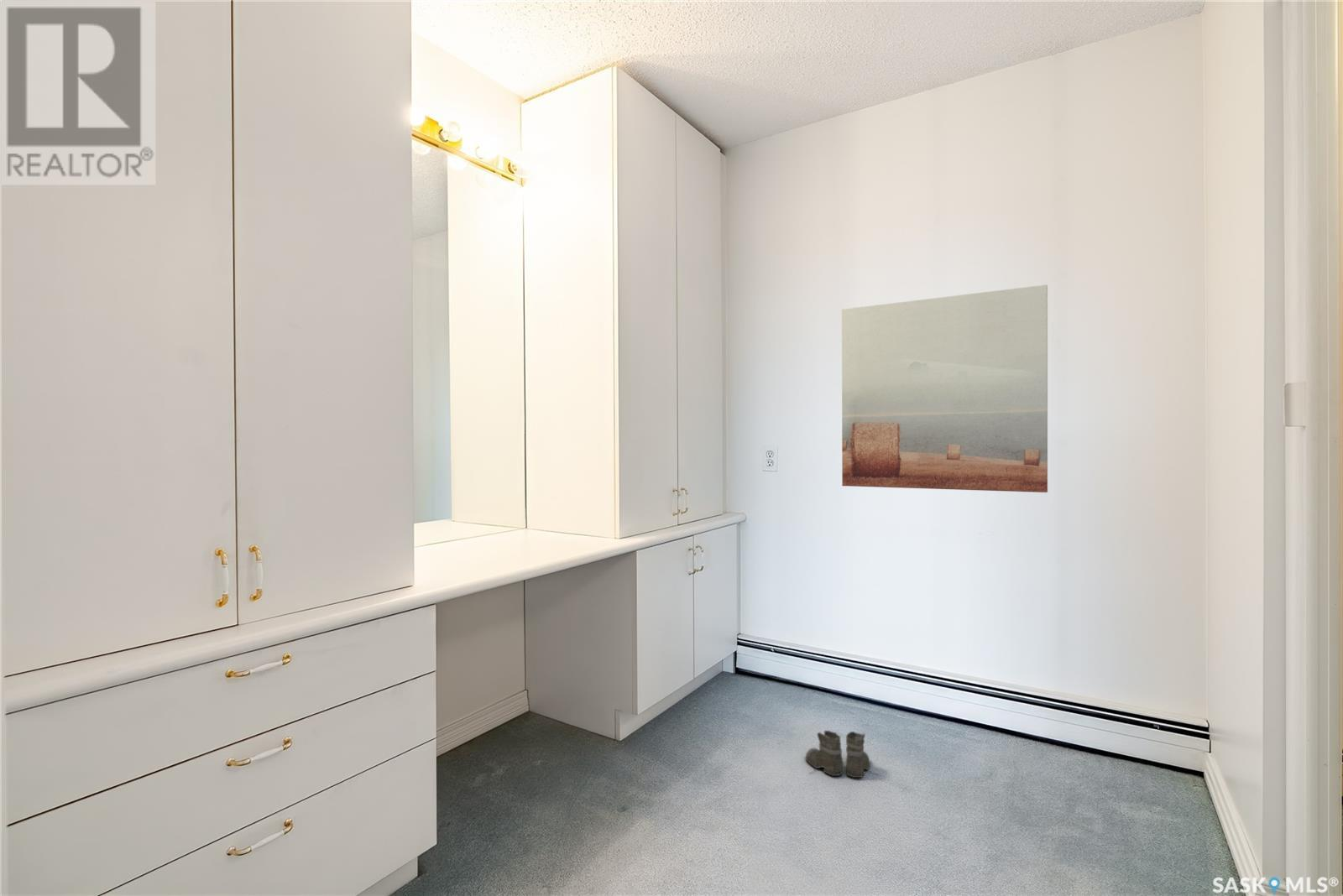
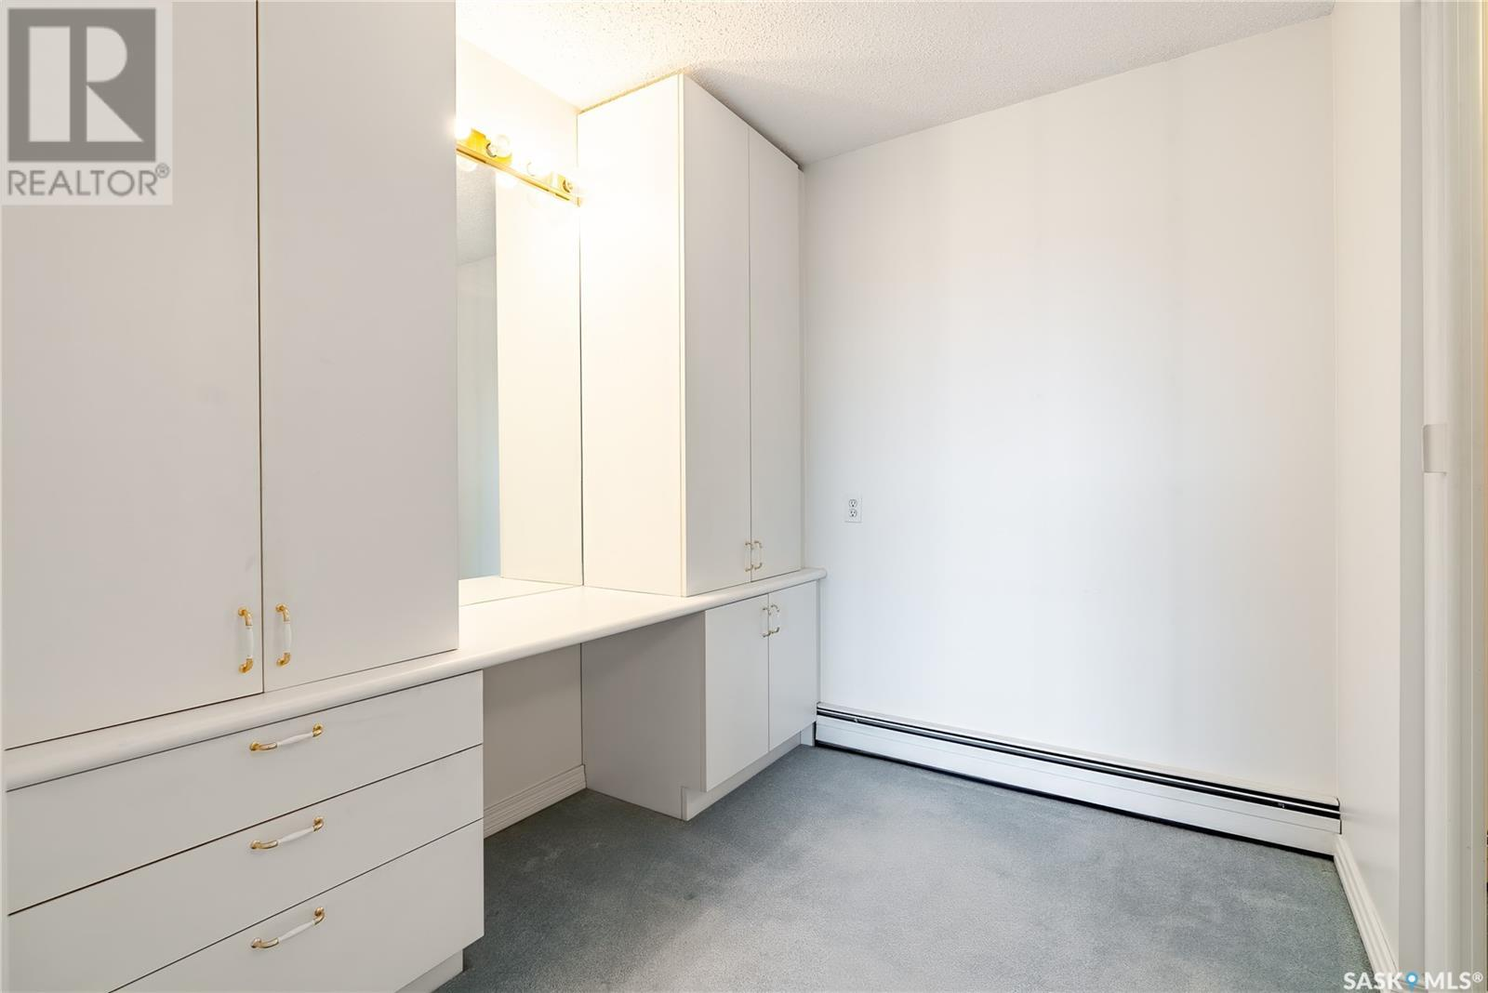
- boots (841, 749)
- wall art (937, 393)
